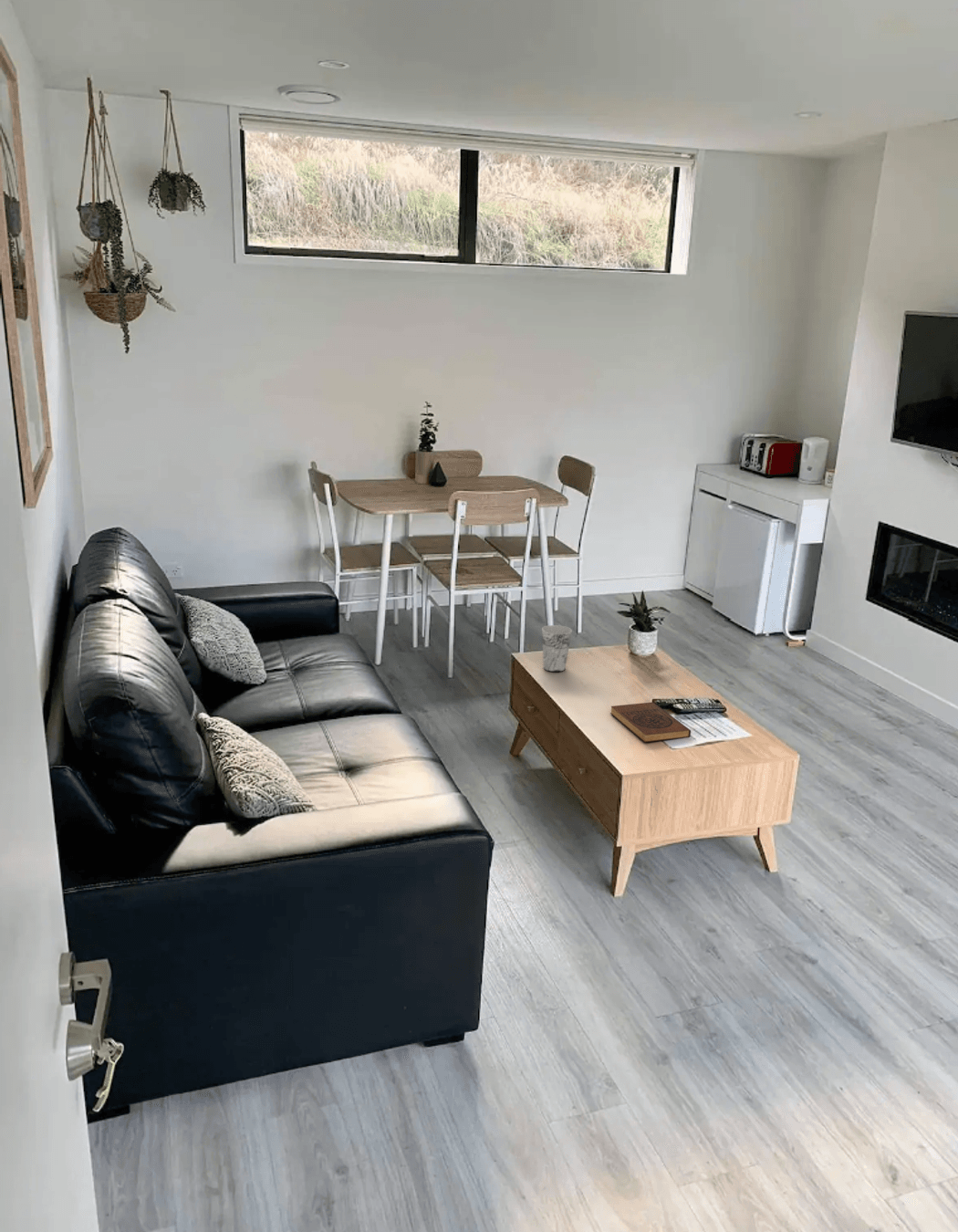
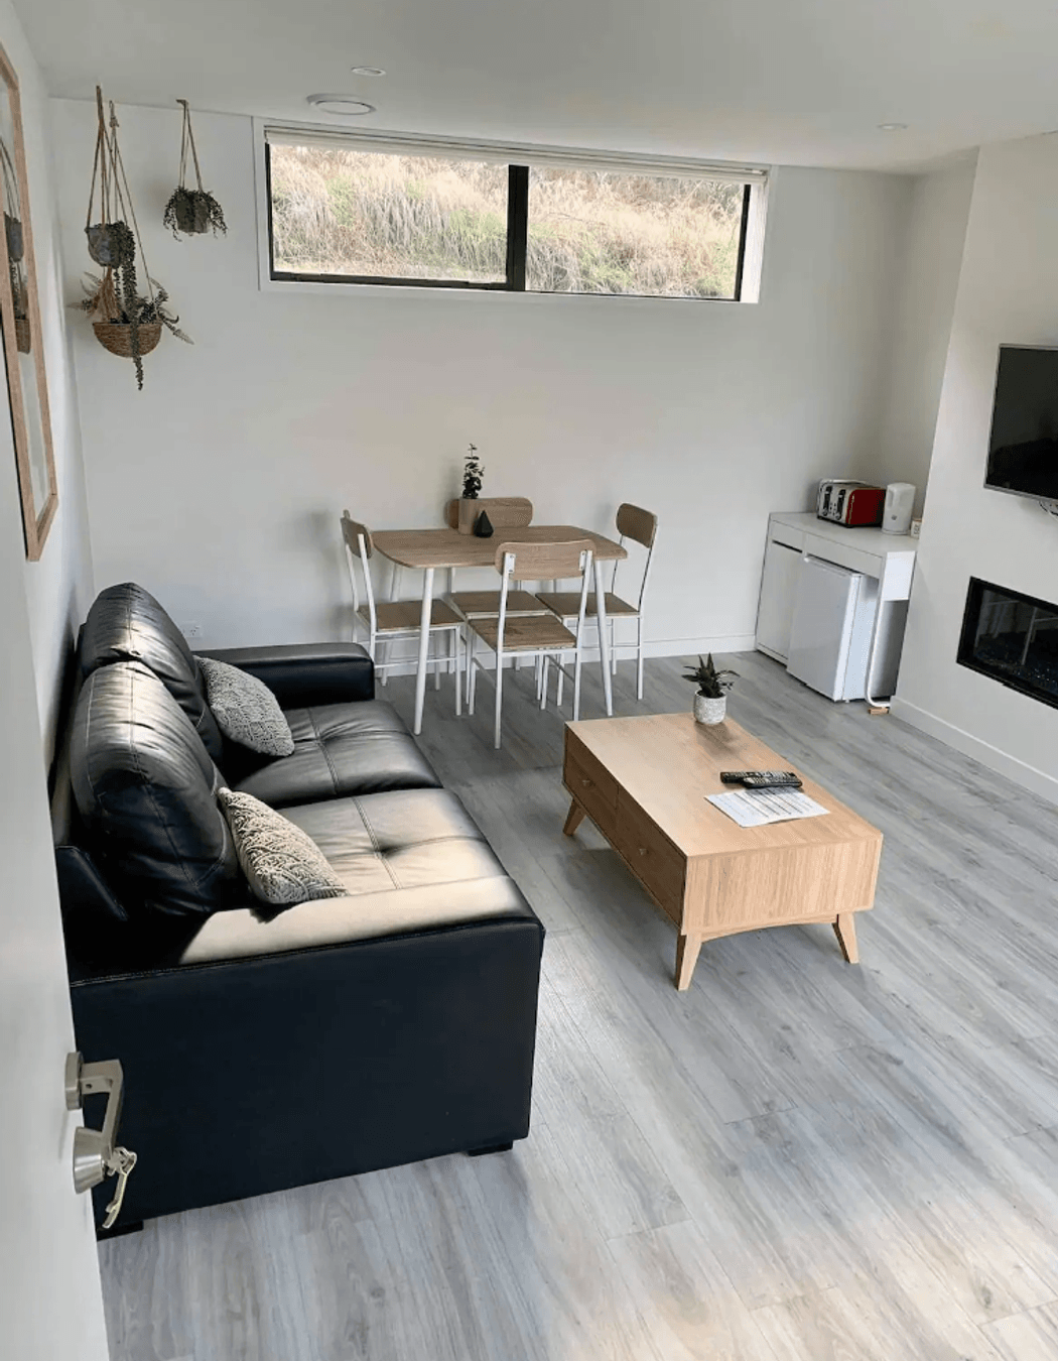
- cup (555, 649)
- book (649, 721)
